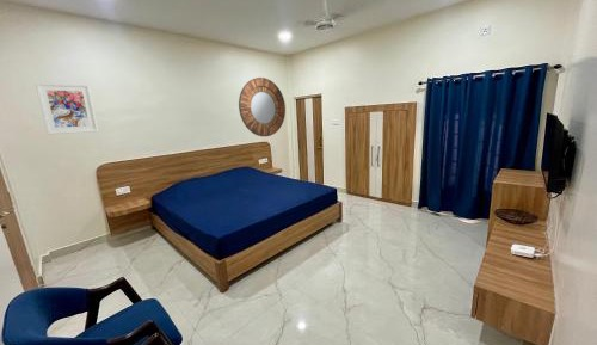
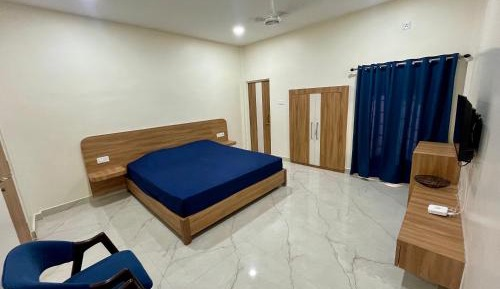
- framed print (68, 109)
- home mirror (263, 107)
